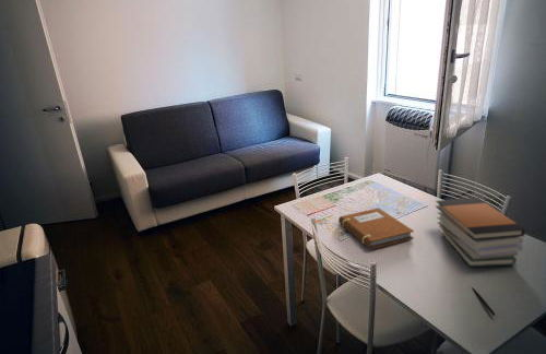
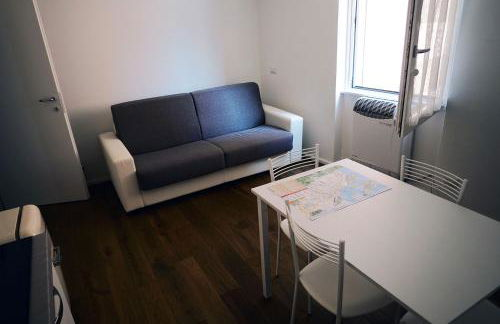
- book stack (475, 231)
- pen (482, 299)
- notebook (372, 226)
